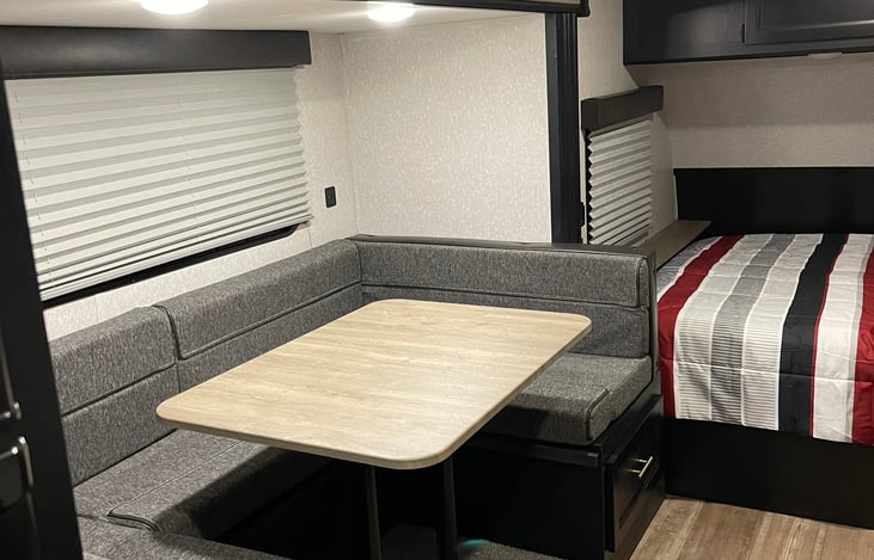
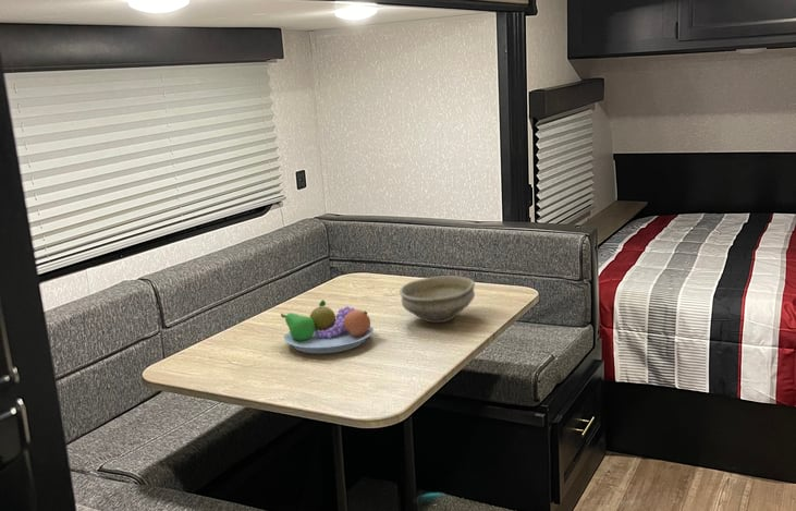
+ bowl (438, 301)
+ fruit bowl (324, 324)
